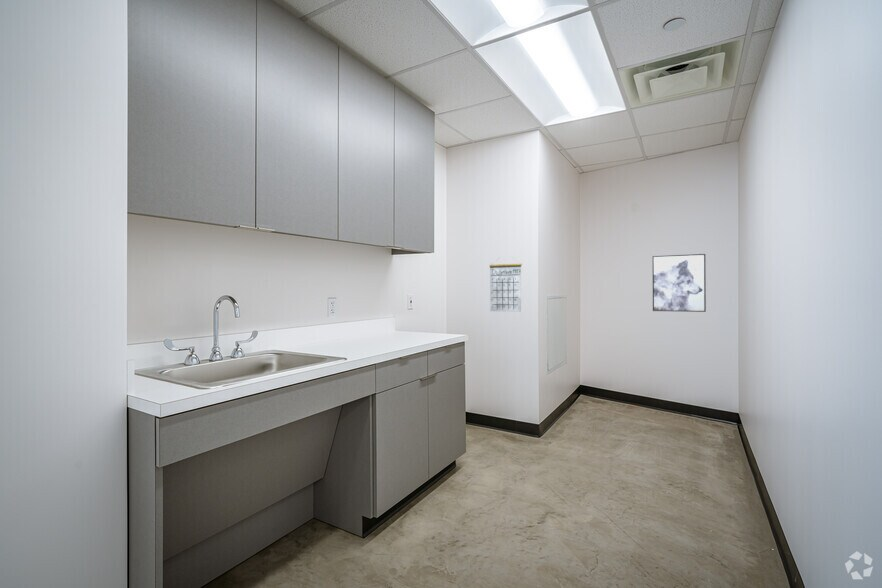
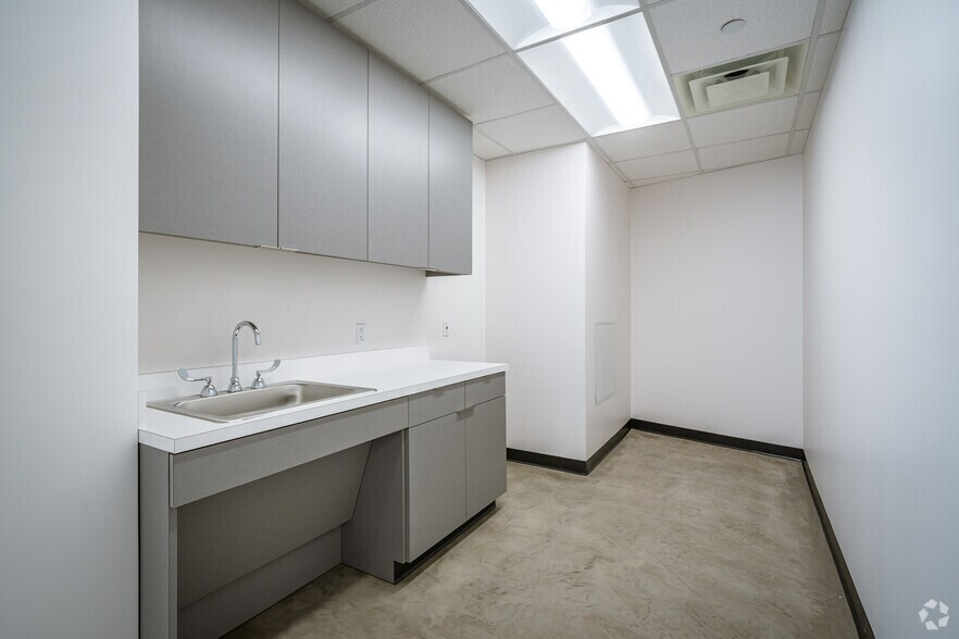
- wall art (678, 283)
- calendar (505, 282)
